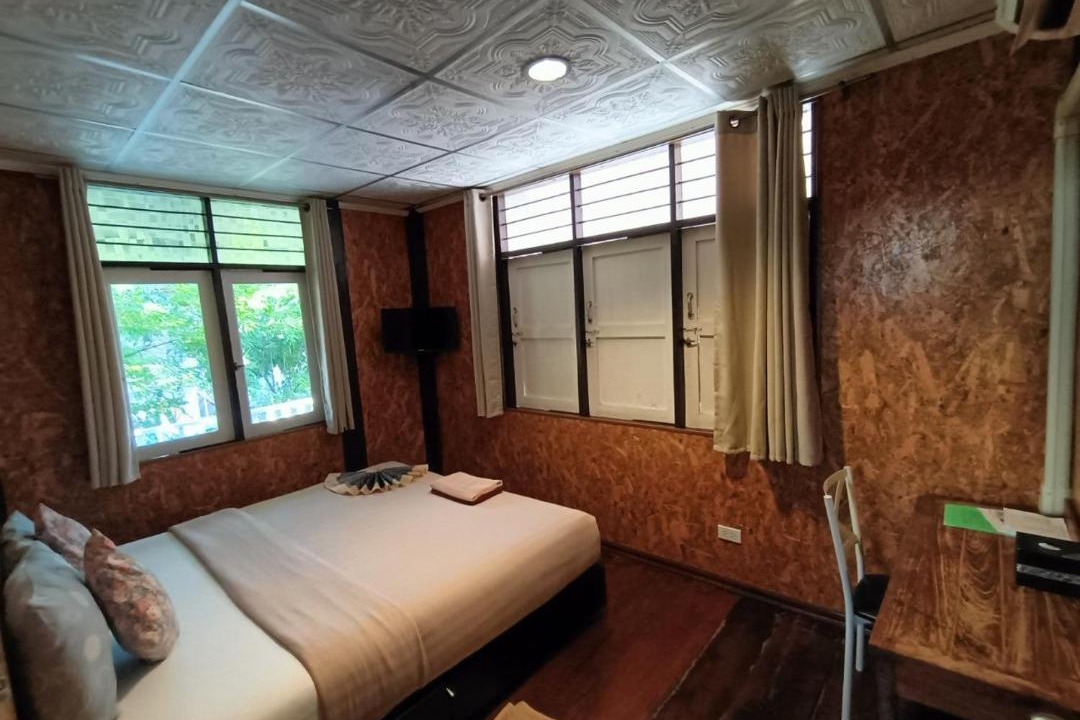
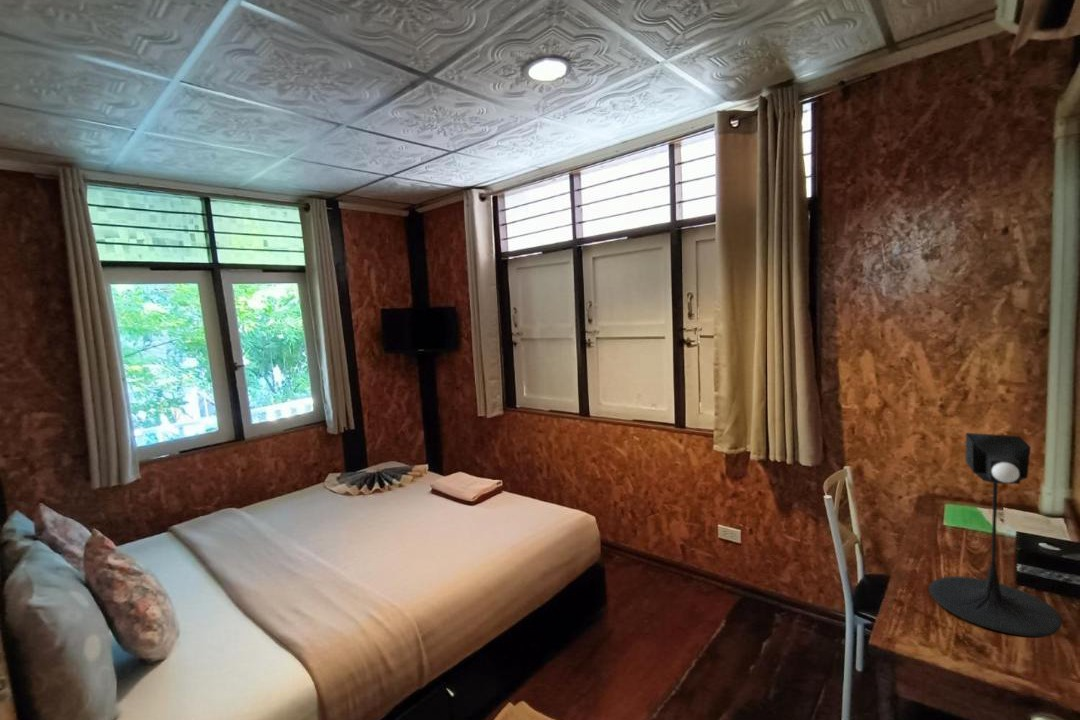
+ desk lamp (994, 523)
